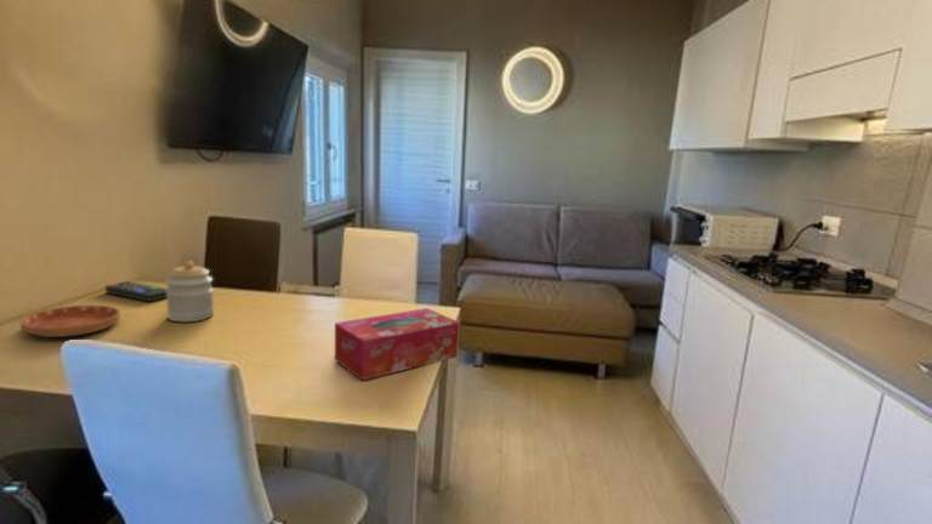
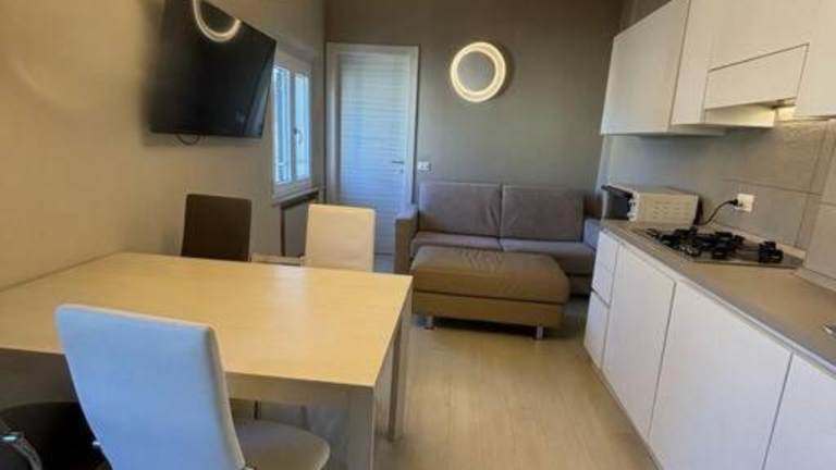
- jar (189, 289)
- tissue box (398, 340)
- saucer (73, 320)
- remote control (138, 290)
